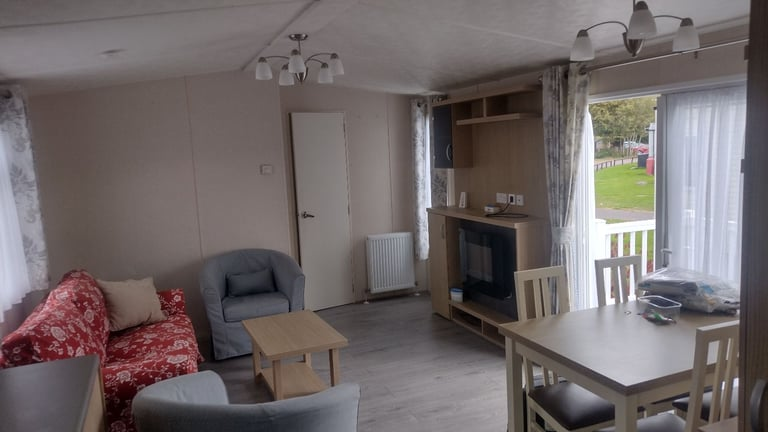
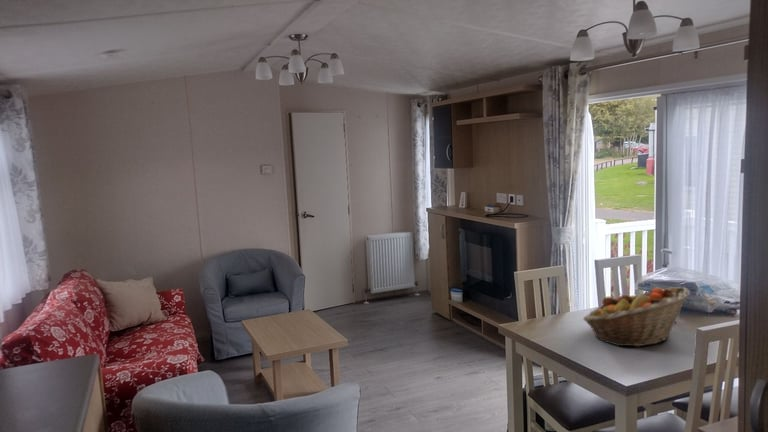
+ fruit basket (636, 312)
